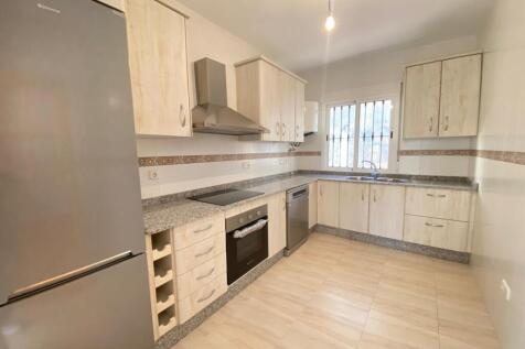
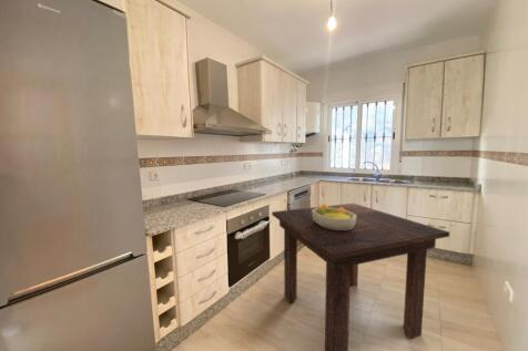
+ fruit bowl (333, 216)
+ dining table (345, 267)
